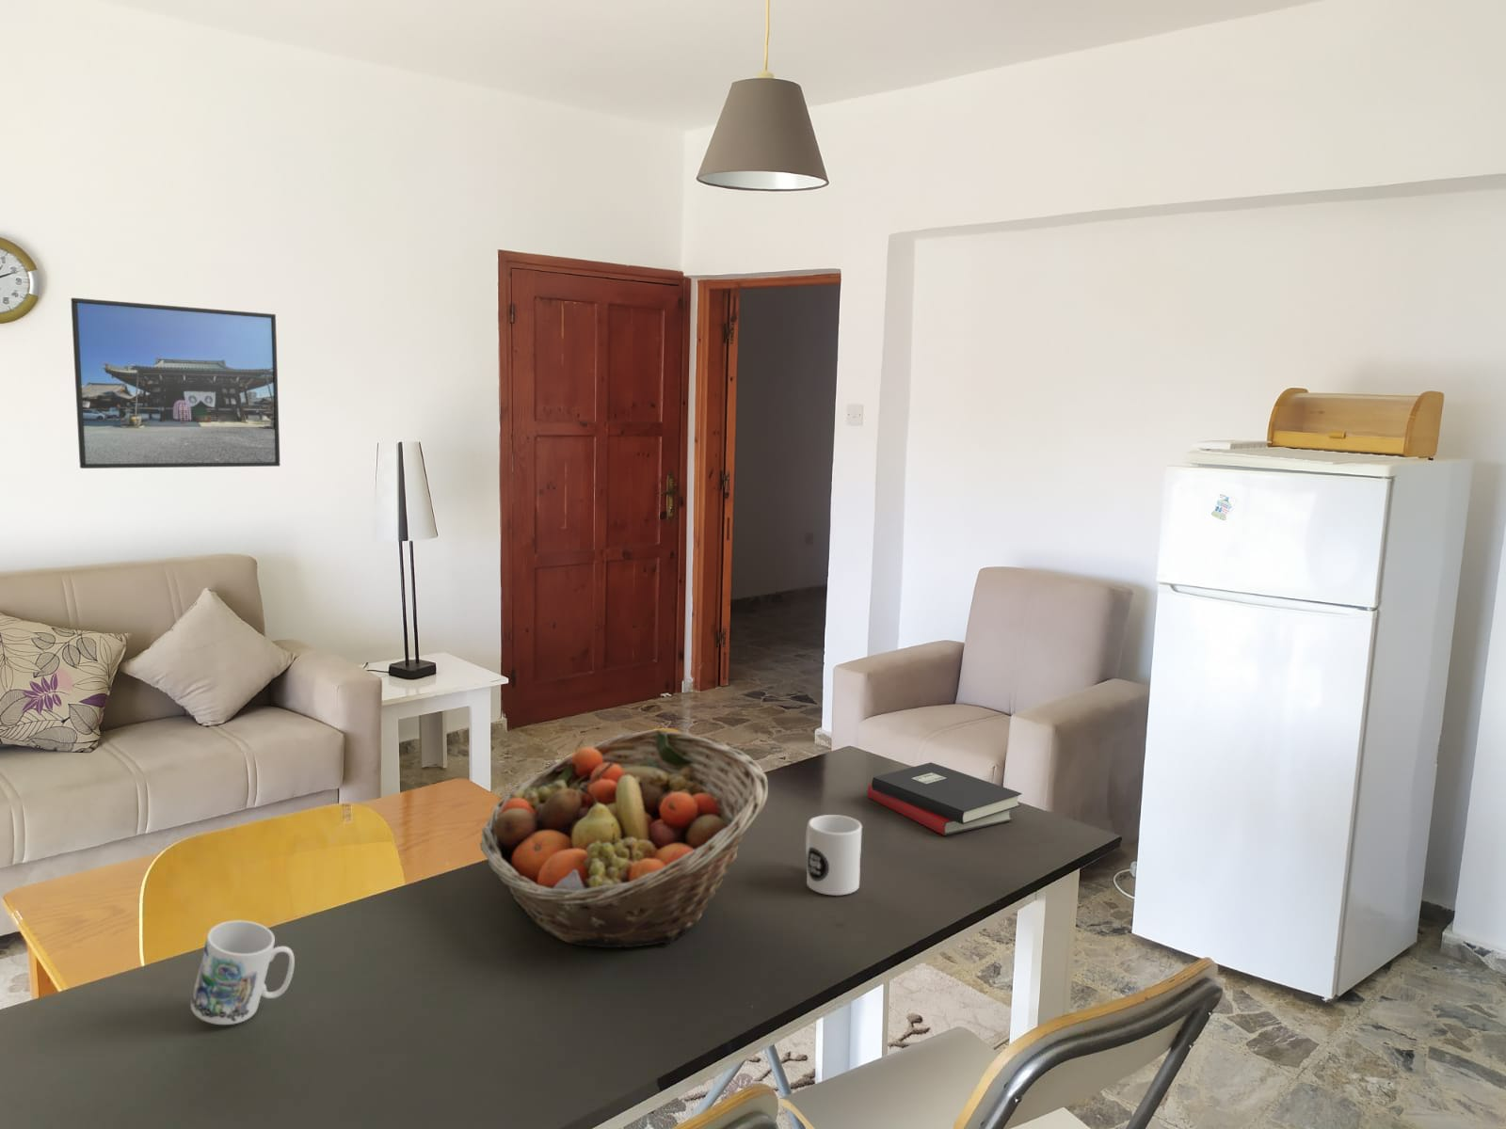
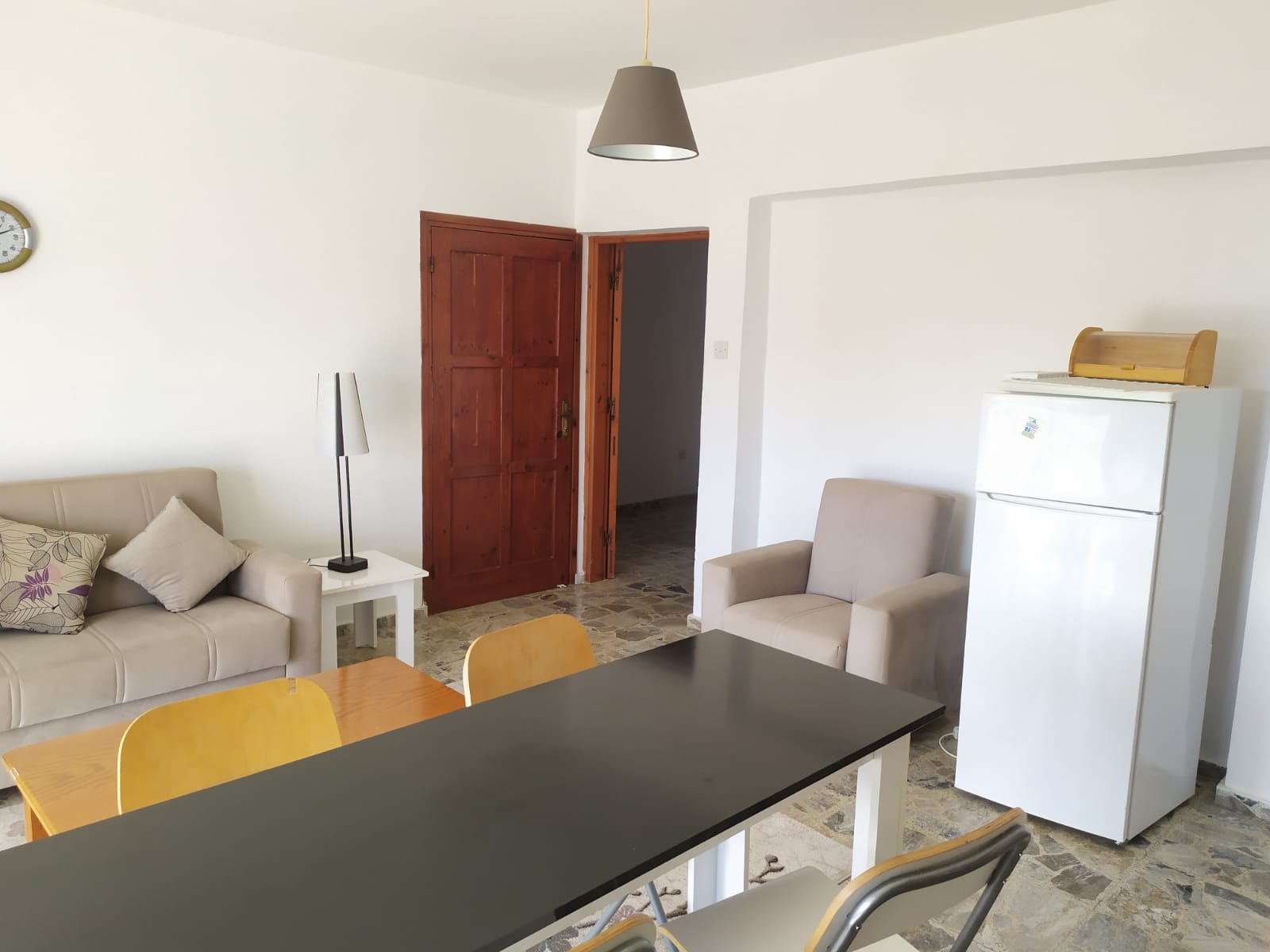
- hardback book (944, 797)
- mug (828, 849)
- mug (242, 968)
- fruit basket (623, 830)
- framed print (181, 388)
